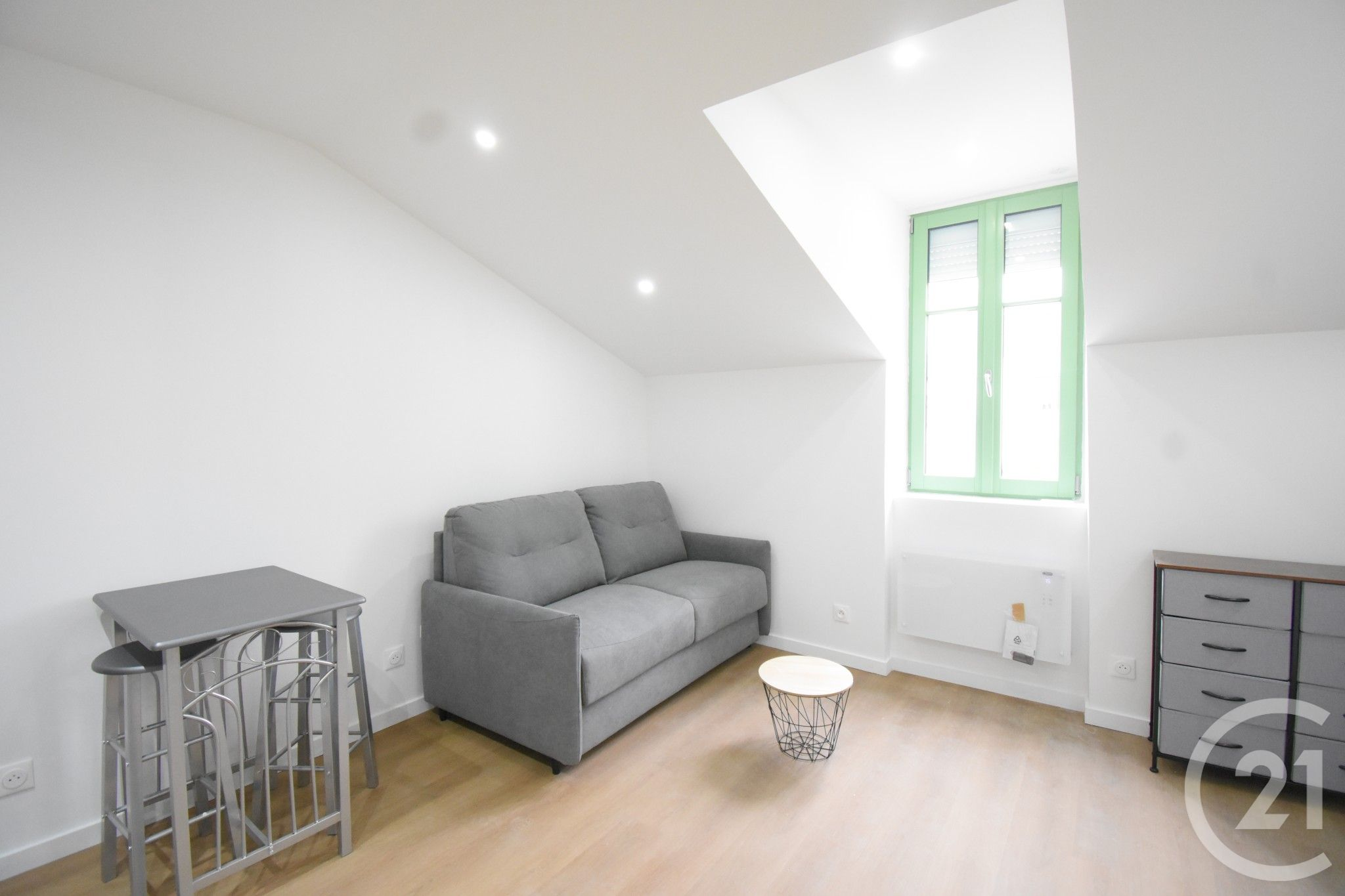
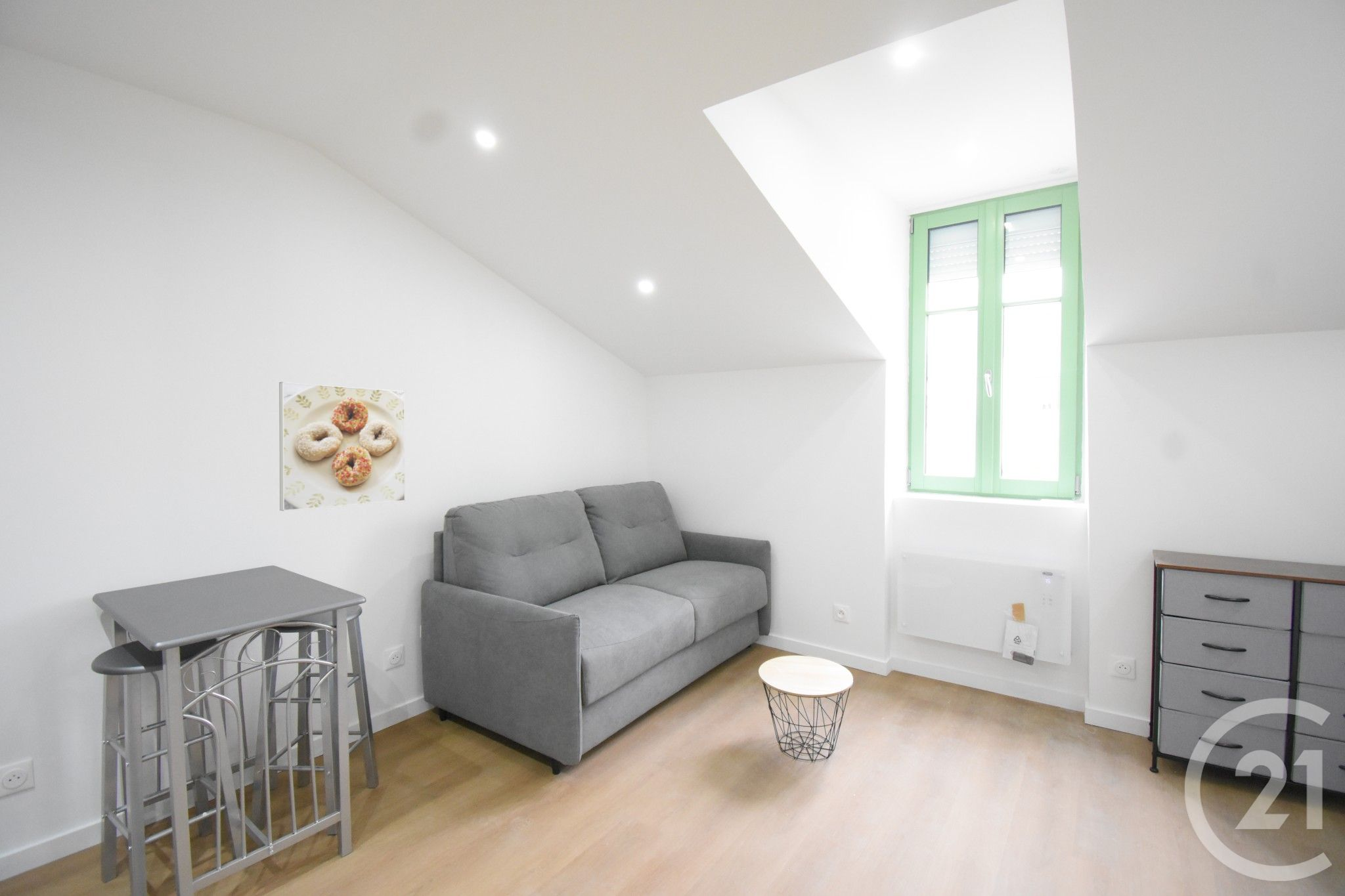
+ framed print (347, 446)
